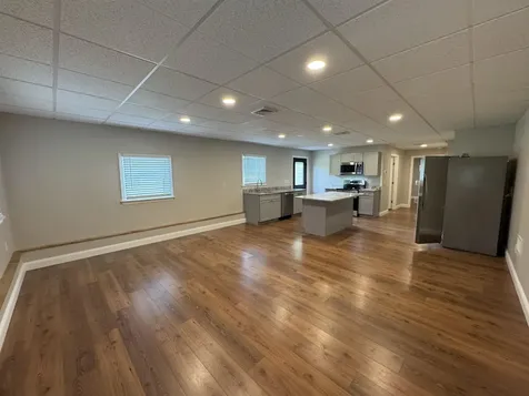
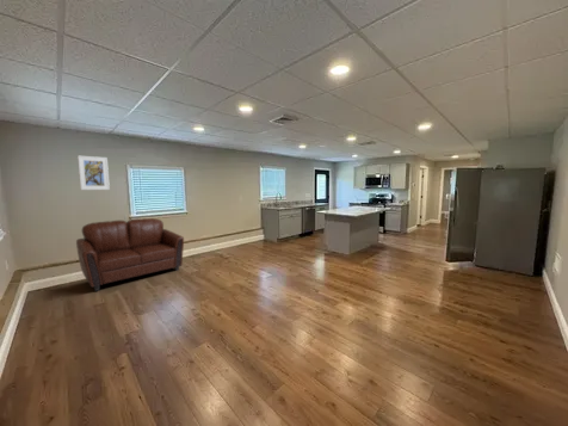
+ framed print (94, 173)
+ sofa (132, 247)
